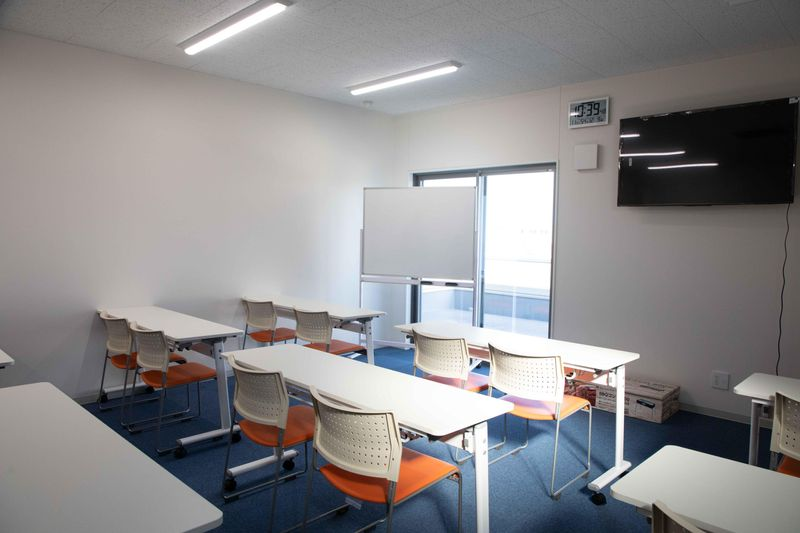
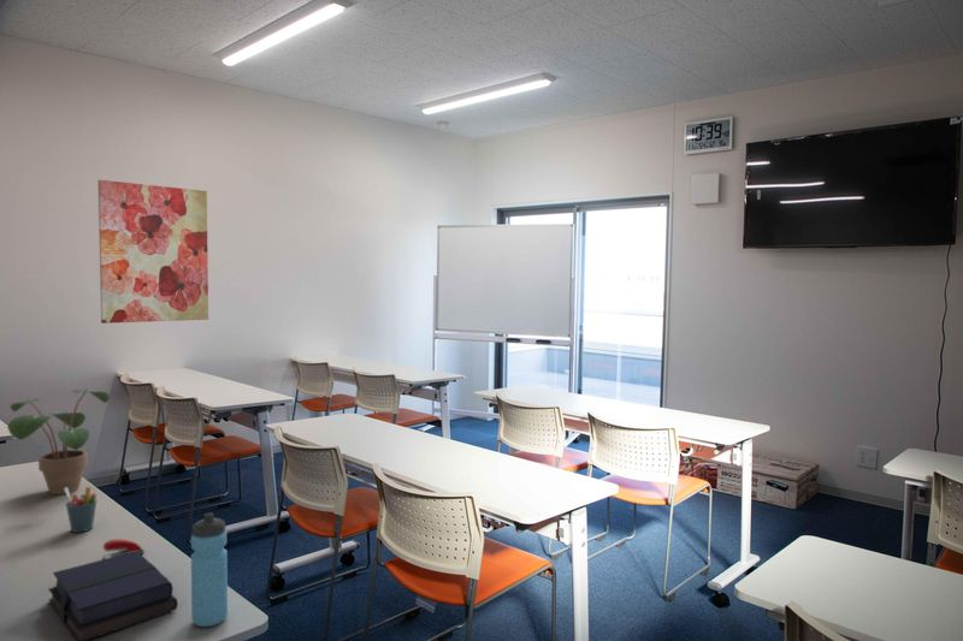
+ water bottle (209, 566)
+ stapler (122, 547)
+ potted plant (61, 441)
+ pen holder (82, 508)
+ wall art (156, 254)
+ book (112, 590)
